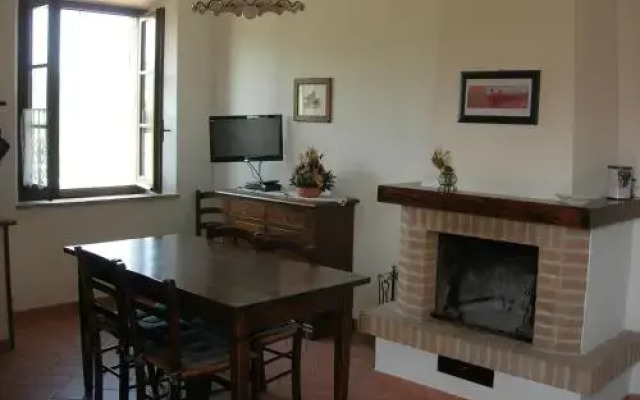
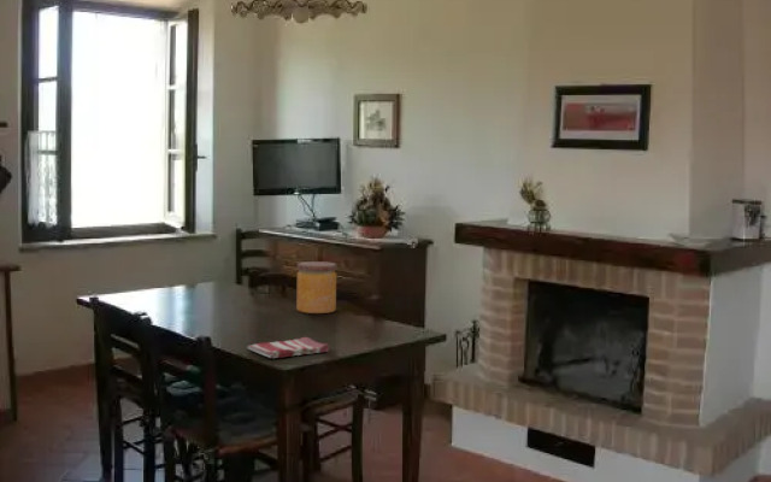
+ jar (316, 287)
+ dish towel (288, 346)
